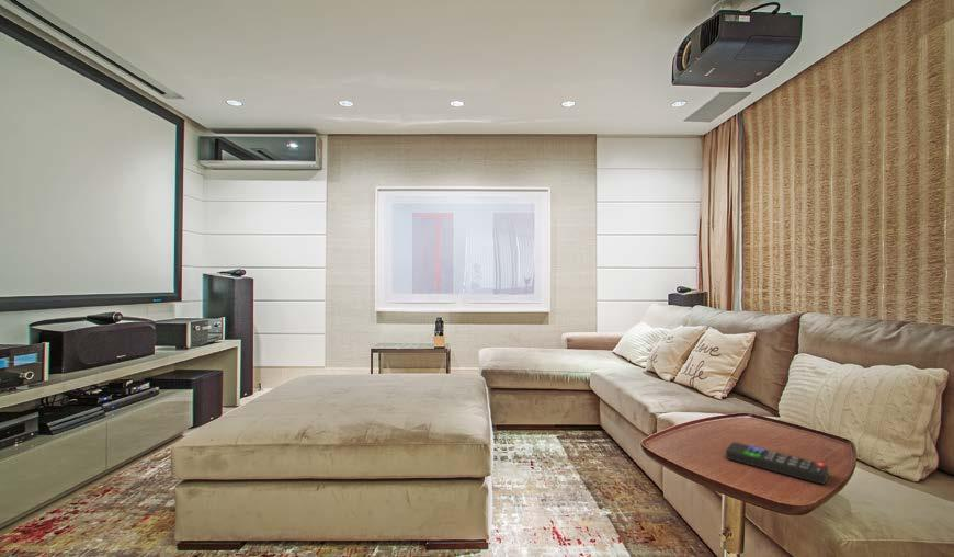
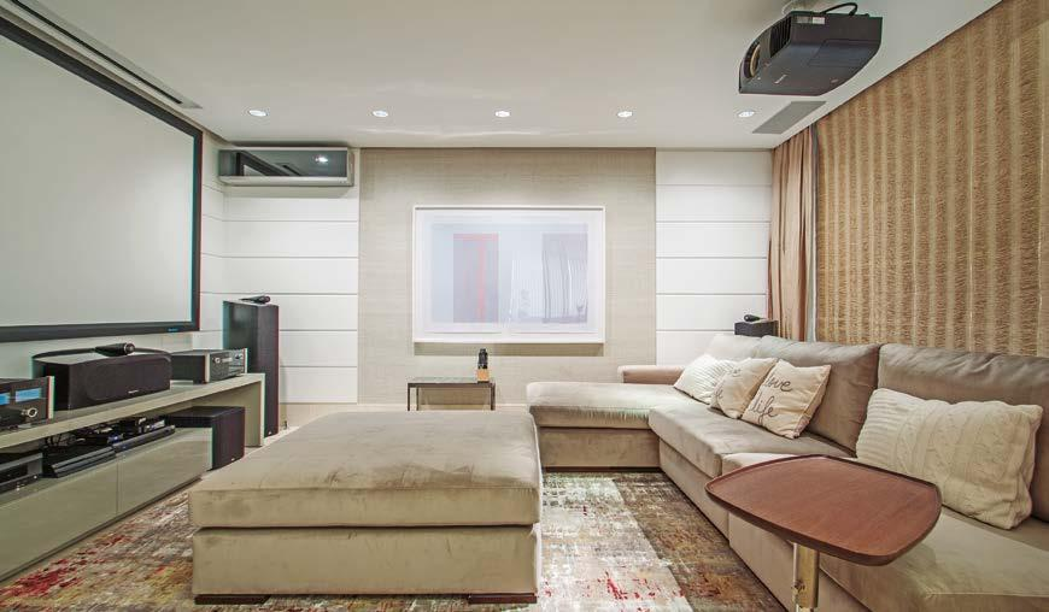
- remote control (774, 461)
